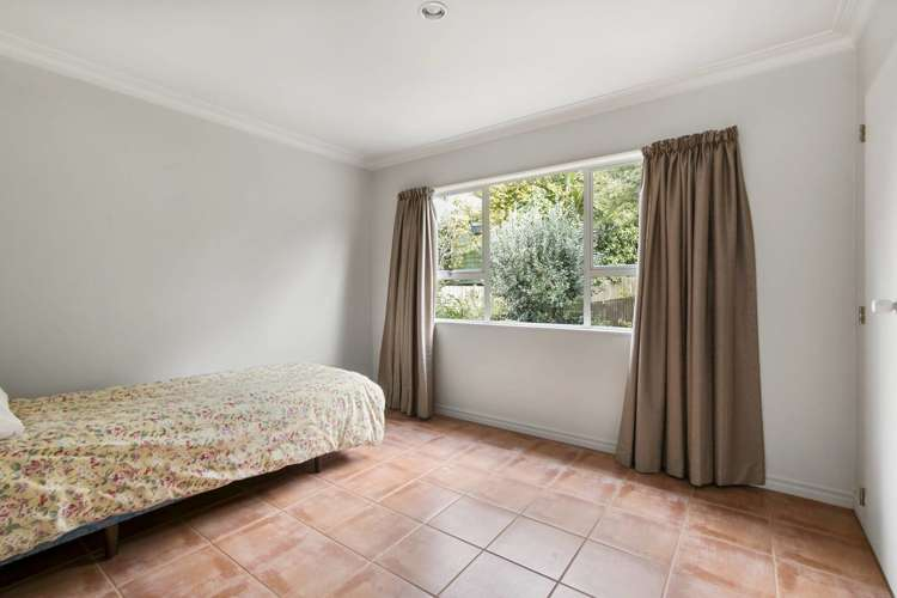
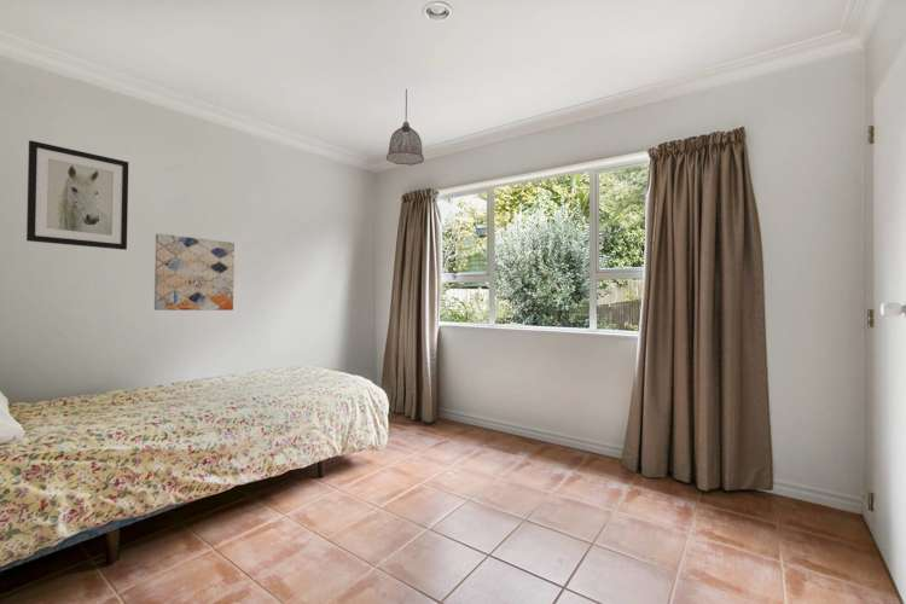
+ wall art (80, 198)
+ wall art (196, 274)
+ pendant lamp (405, 123)
